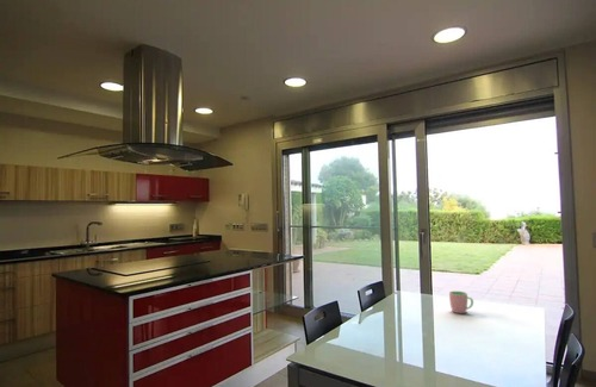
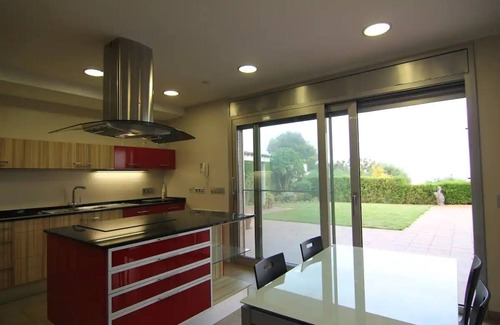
- cup (461, 302)
